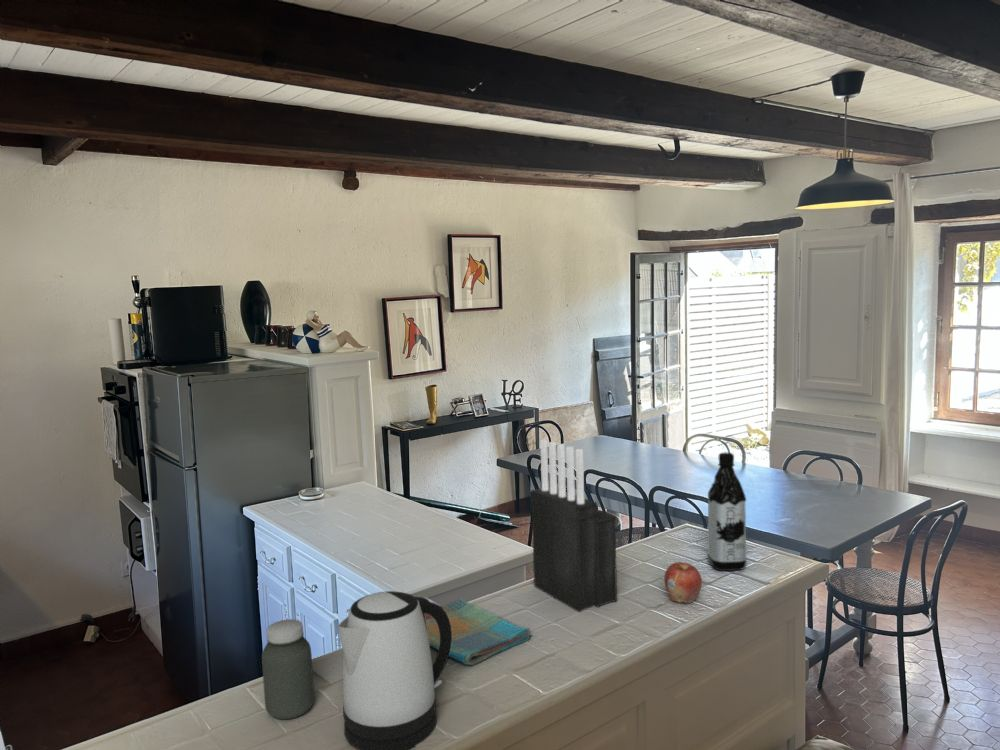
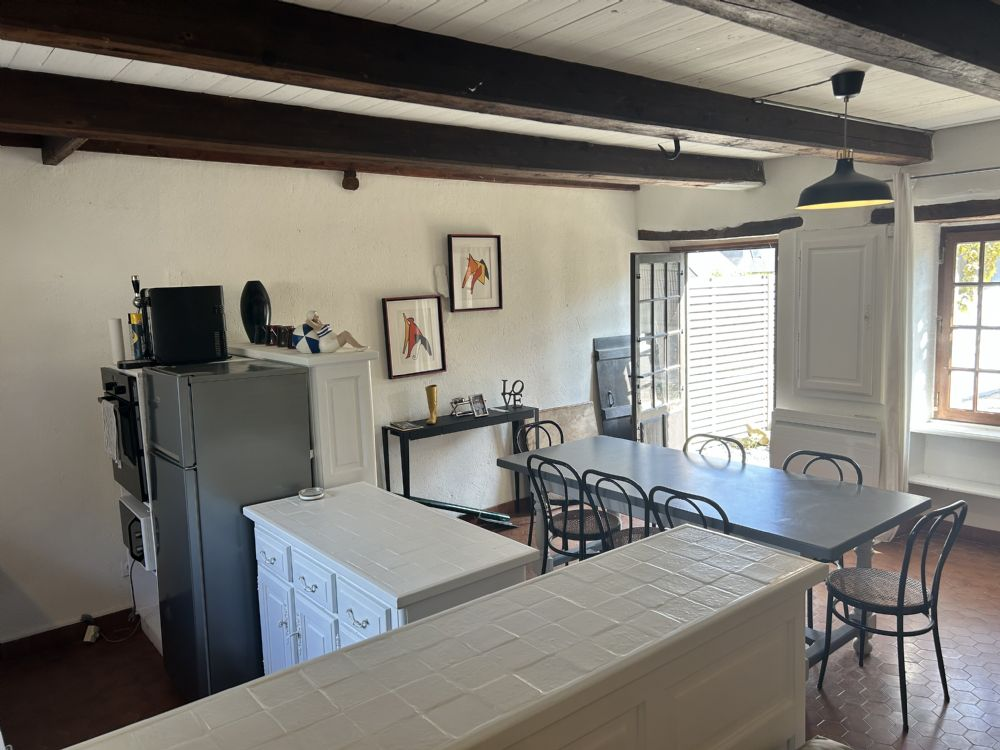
- knife block (576, 518)
- kettle (399, 658)
- jar (287, 668)
- fruit (683, 580)
- water bottle (726, 510)
- dish towel (463, 628)
